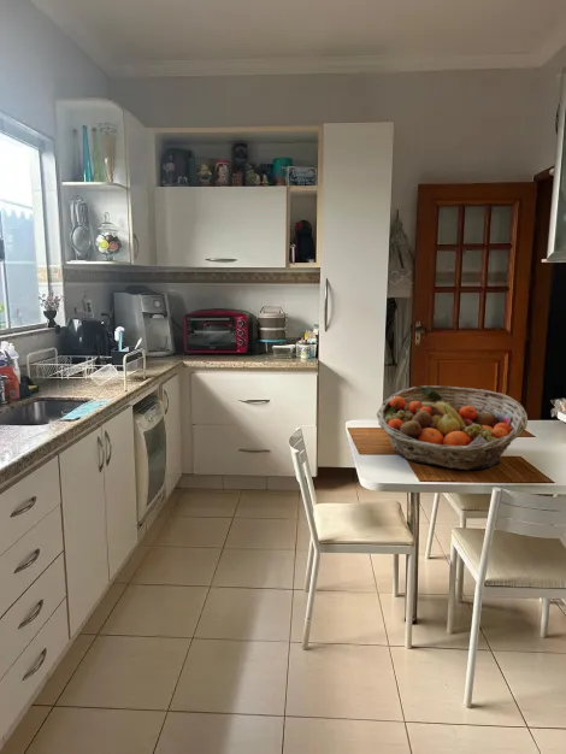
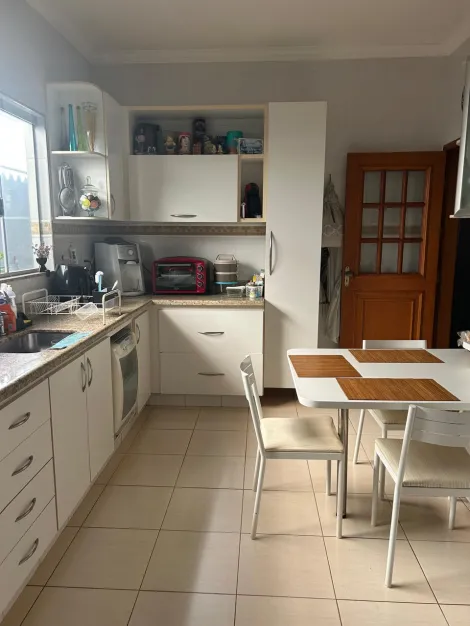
- fruit basket (447, 424)
